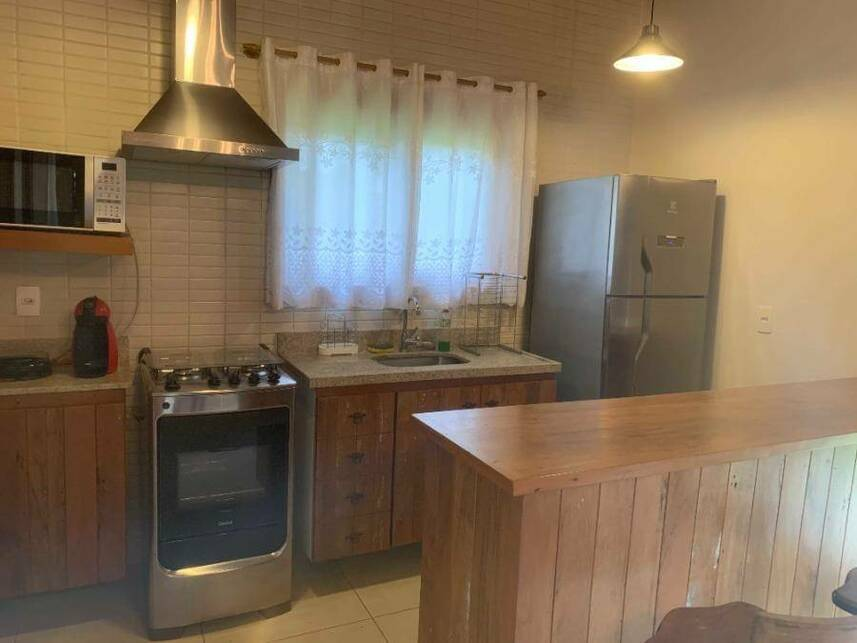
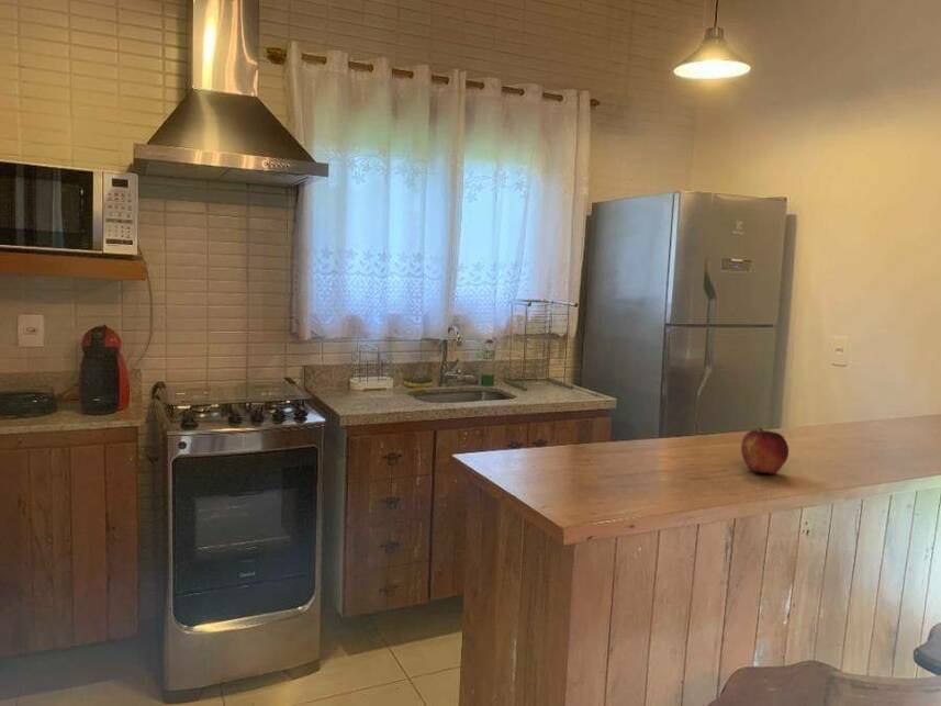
+ fruit (764, 450)
